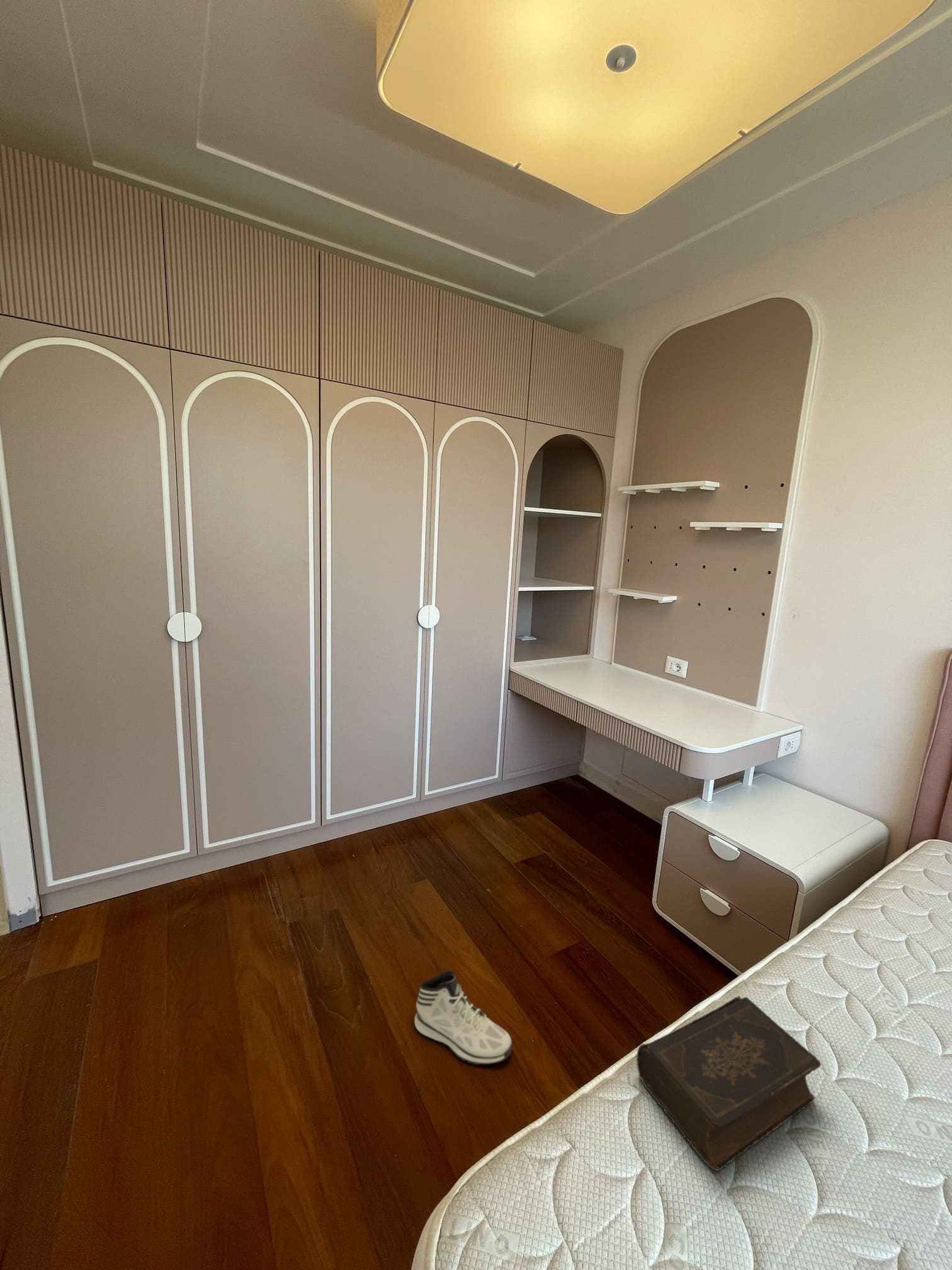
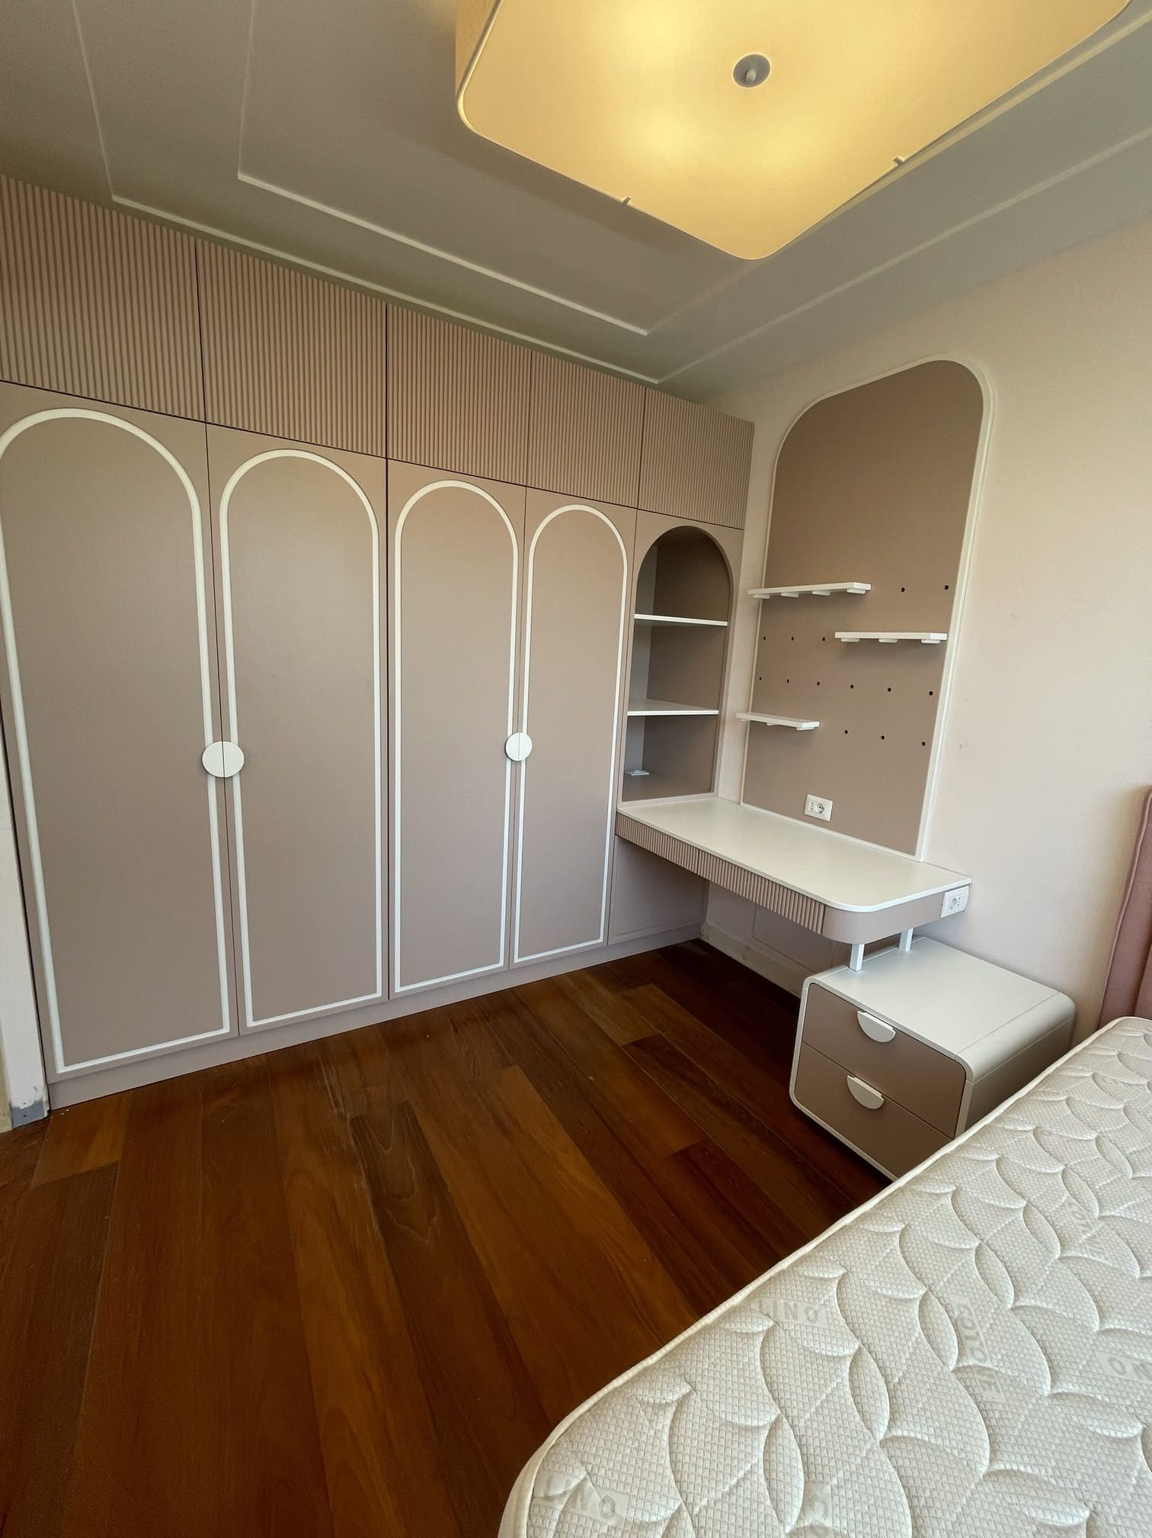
- sneaker (462, 1014)
- book (727, 1068)
